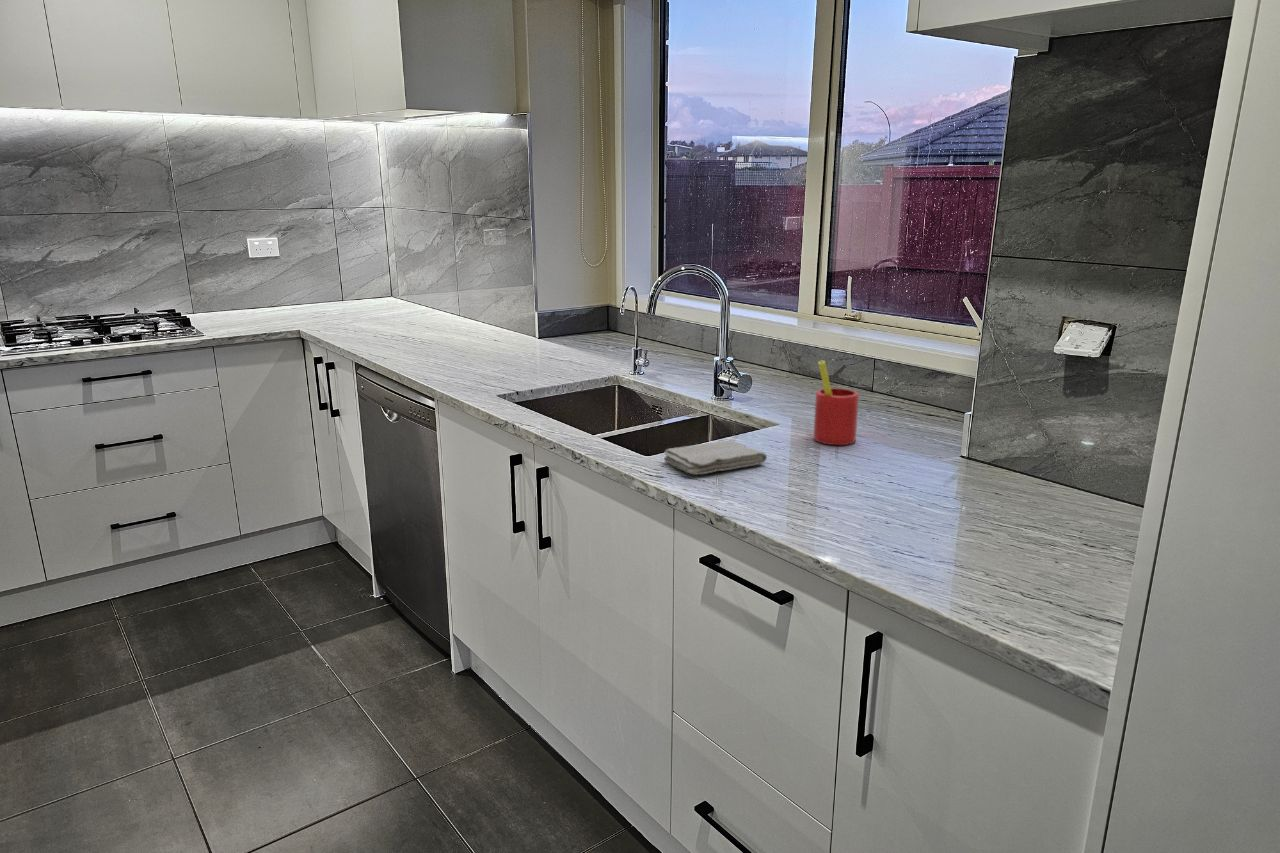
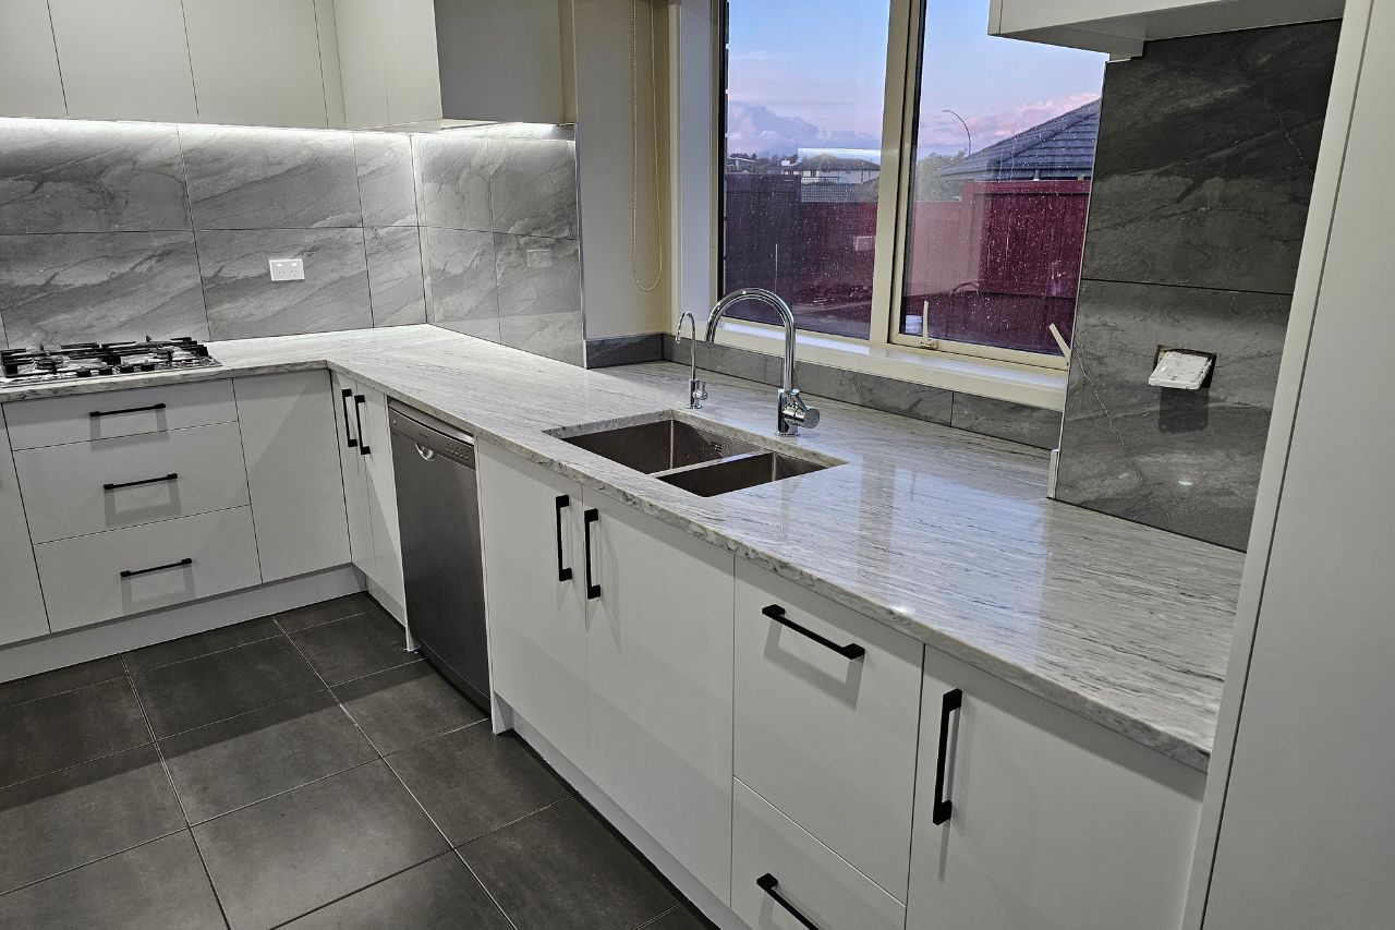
- washcloth (713, 455)
- straw (834, 399)
